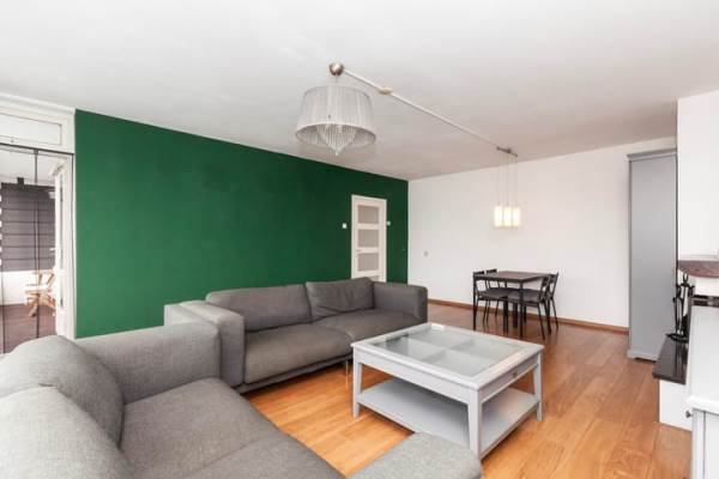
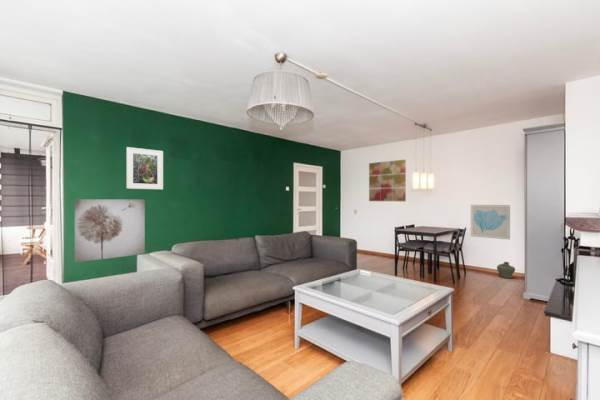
+ wall art (112, 228)
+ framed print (145, 169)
+ jar (505, 269)
+ wall art (386, 181)
+ wall art (489, 221)
